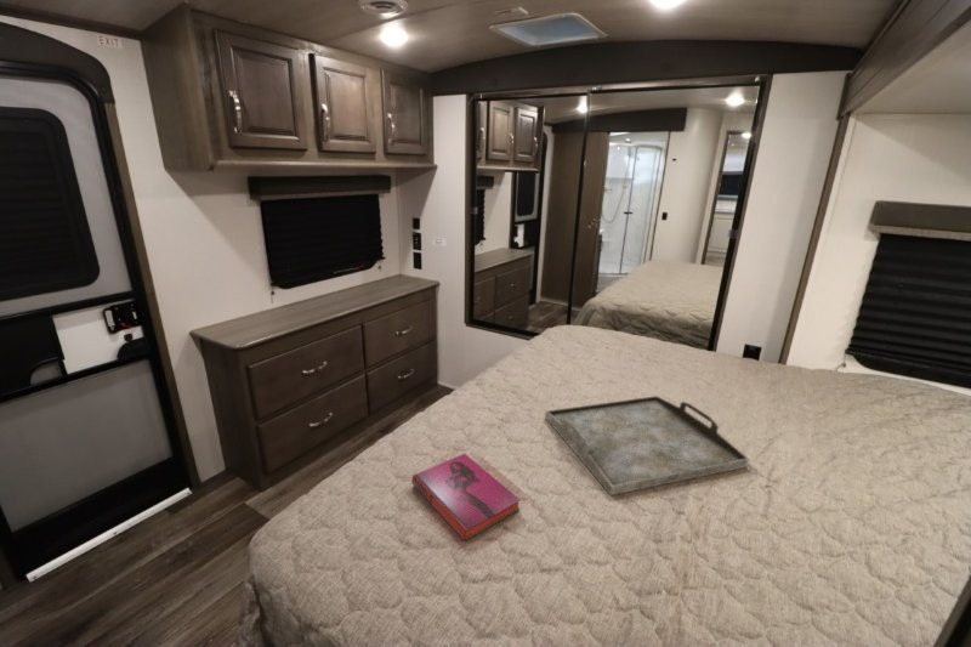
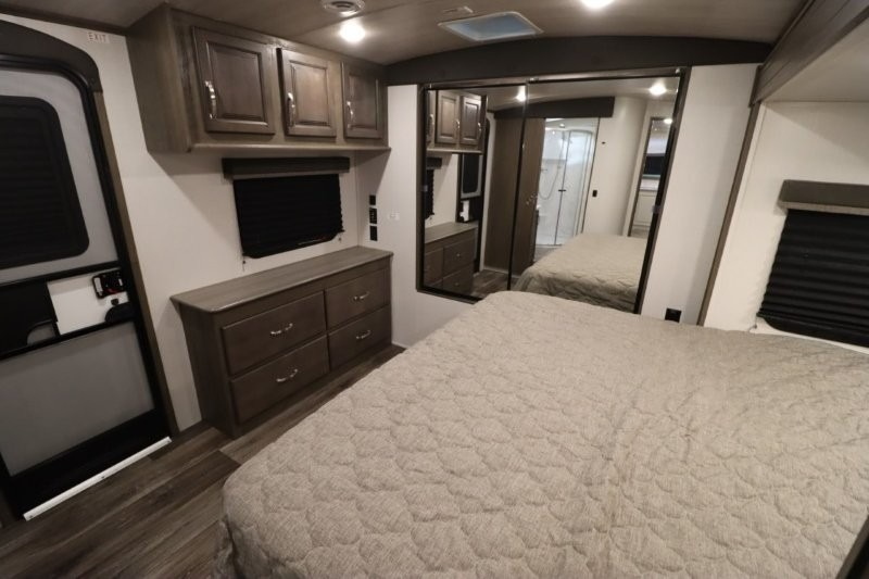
- hardback book (464, 492)
- serving tray (638, 430)
